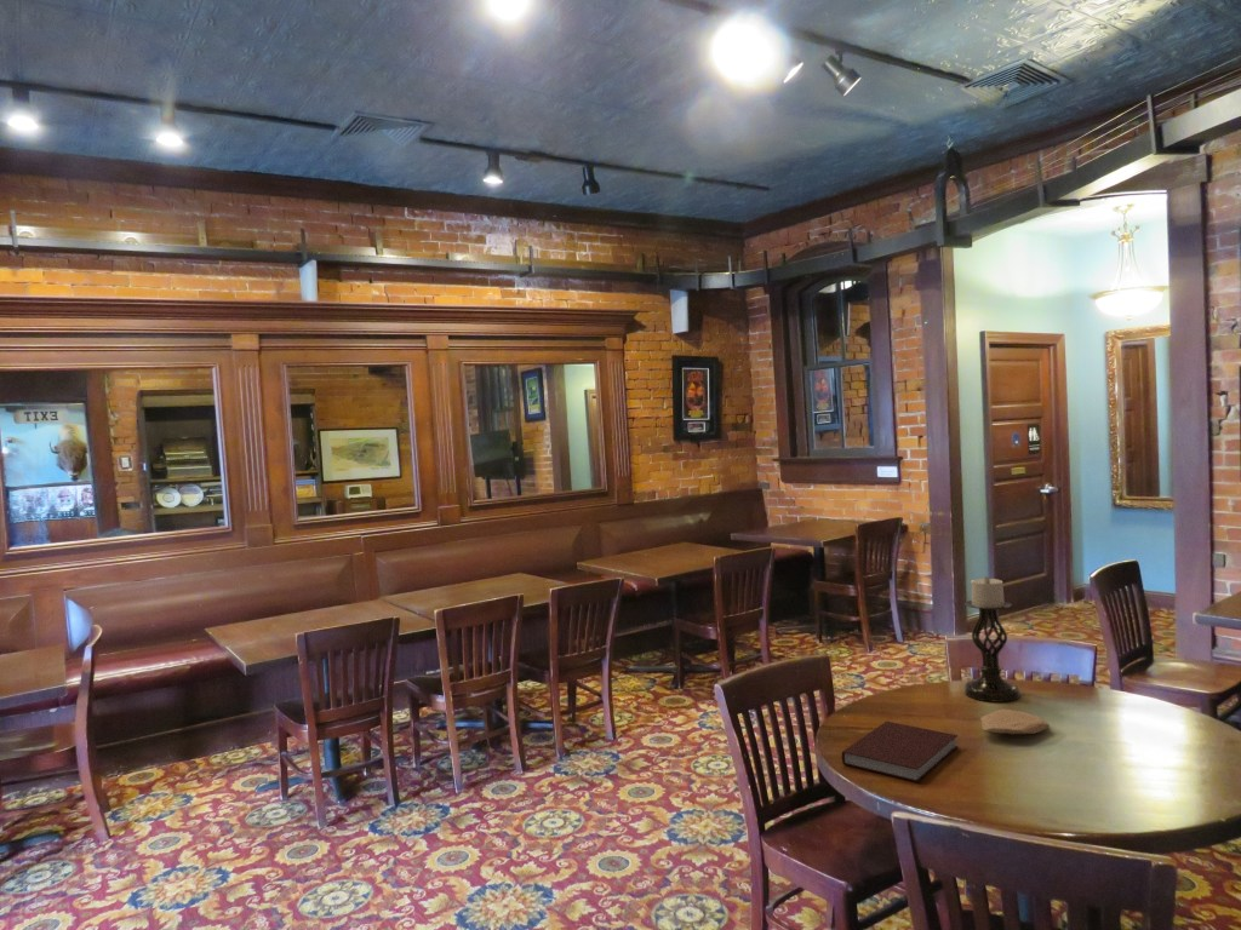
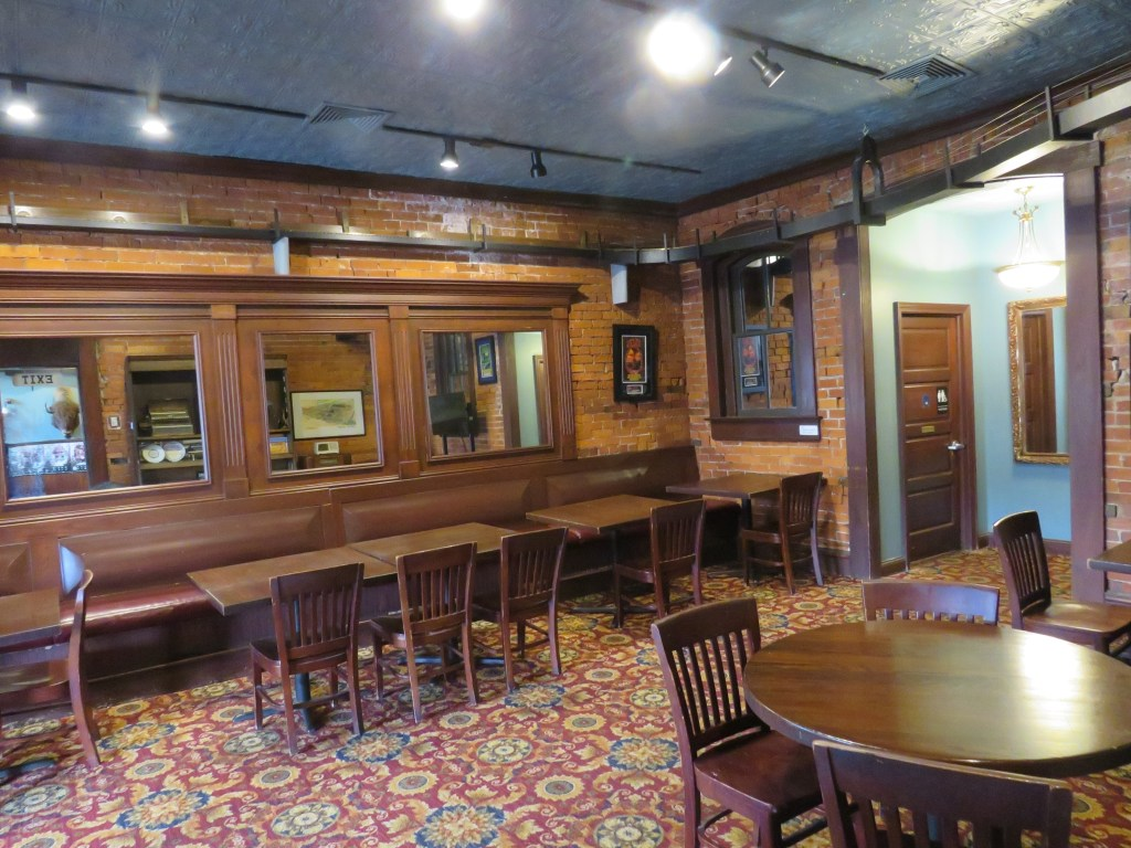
- candle holder (989, 635)
- notebook (900, 748)
- bread (1013, 723)
